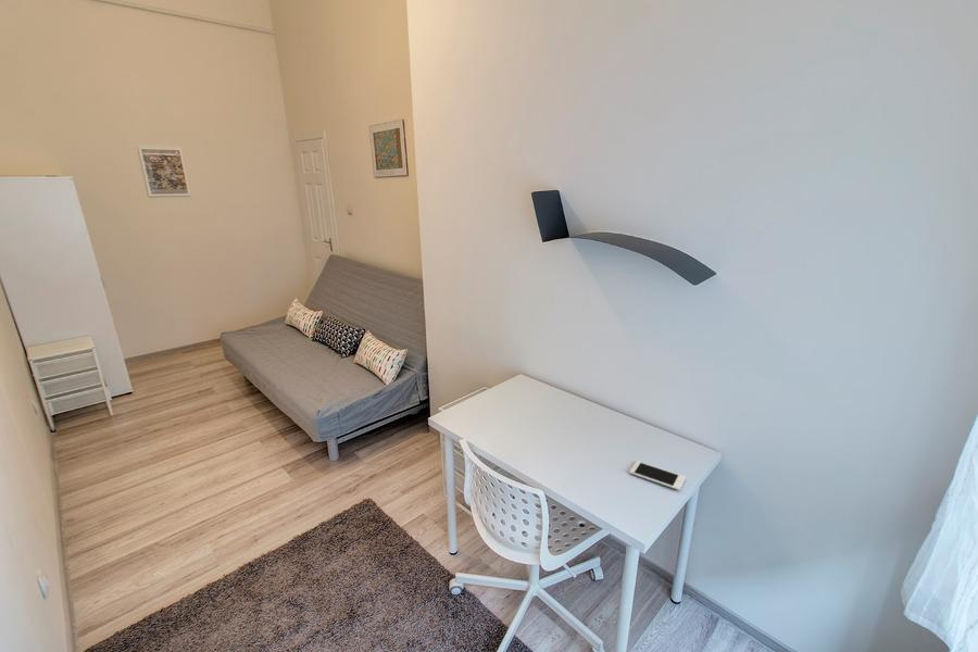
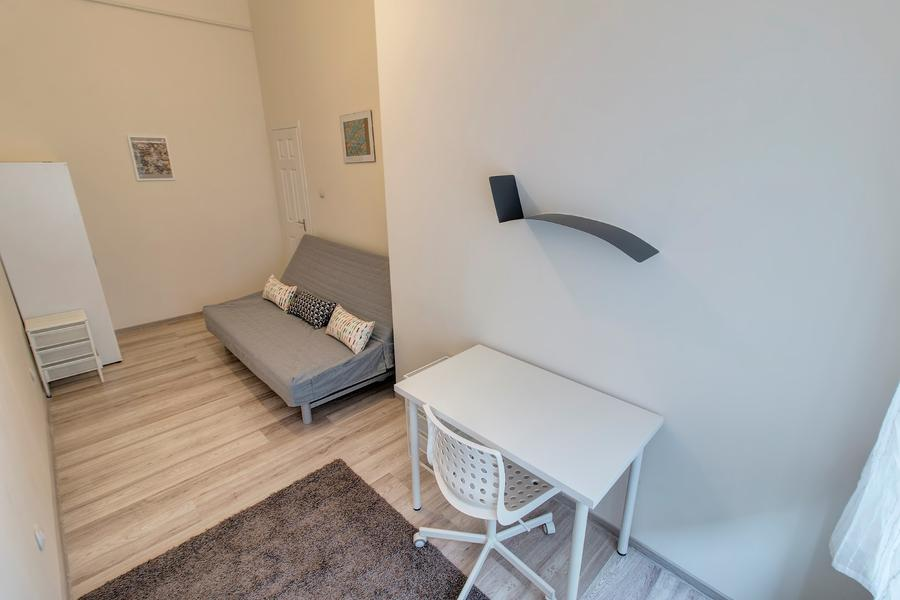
- cell phone (656, 475)
